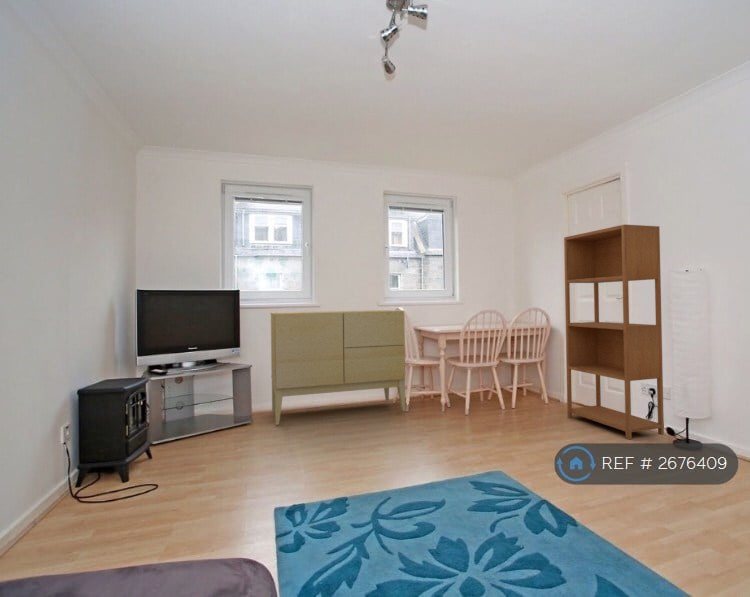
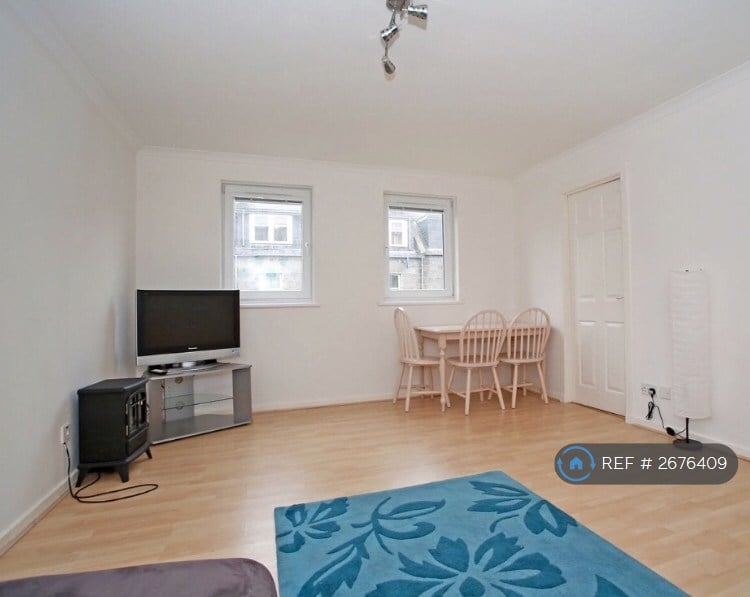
- bookcase (610, 328)
- sideboard (337, 361)
